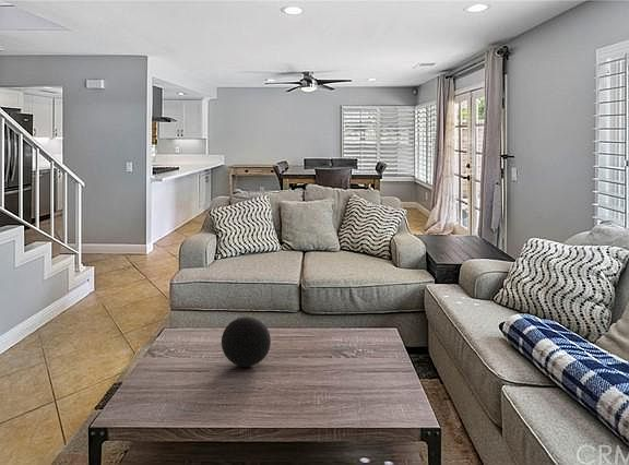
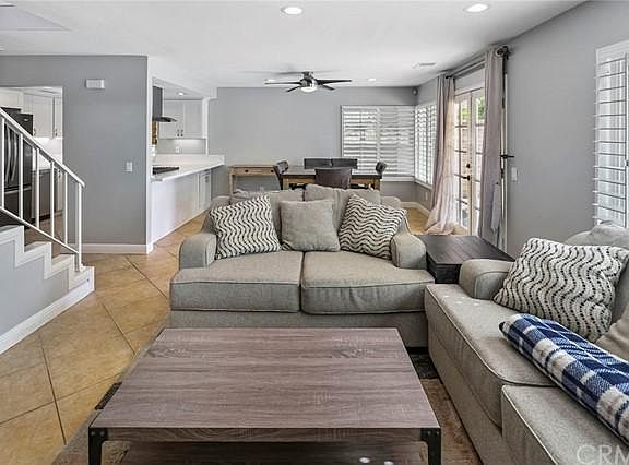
- decorative orb (246, 341)
